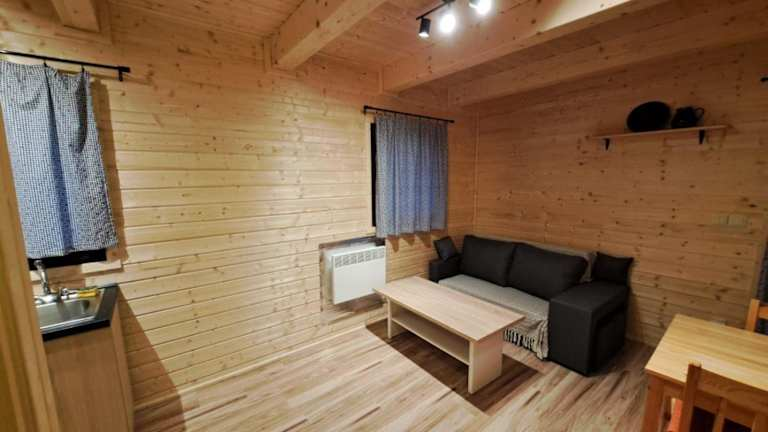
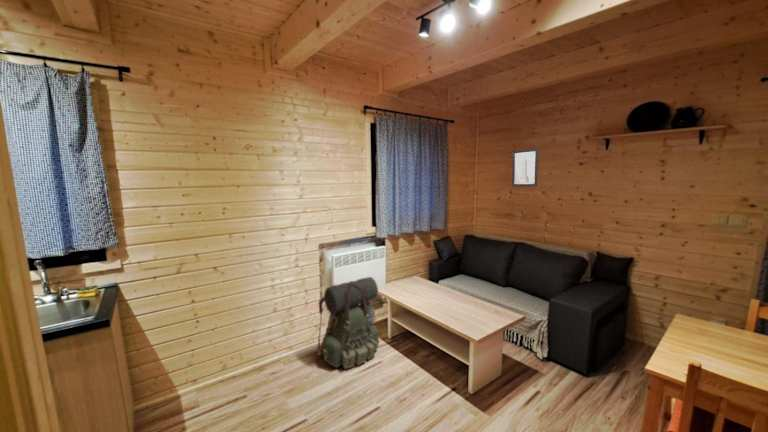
+ backpack (346, 316)
+ wall art (524, 168)
